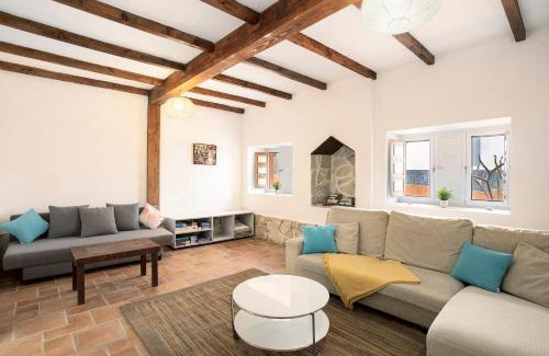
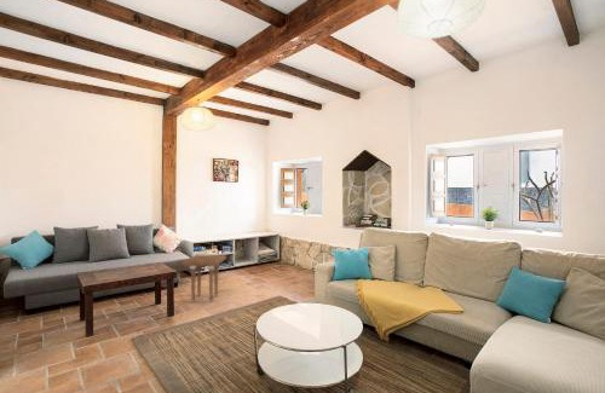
+ side table (209, 277)
